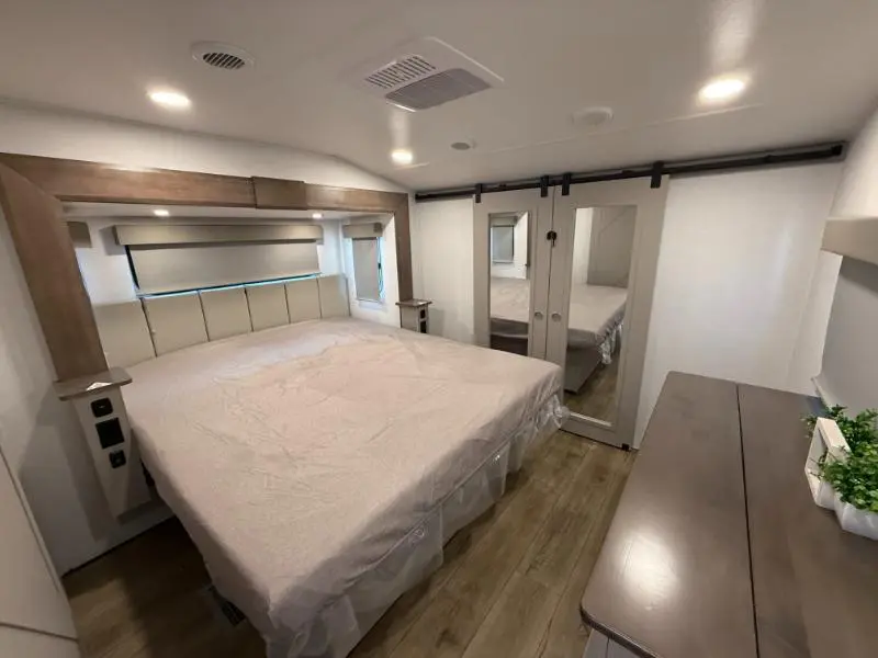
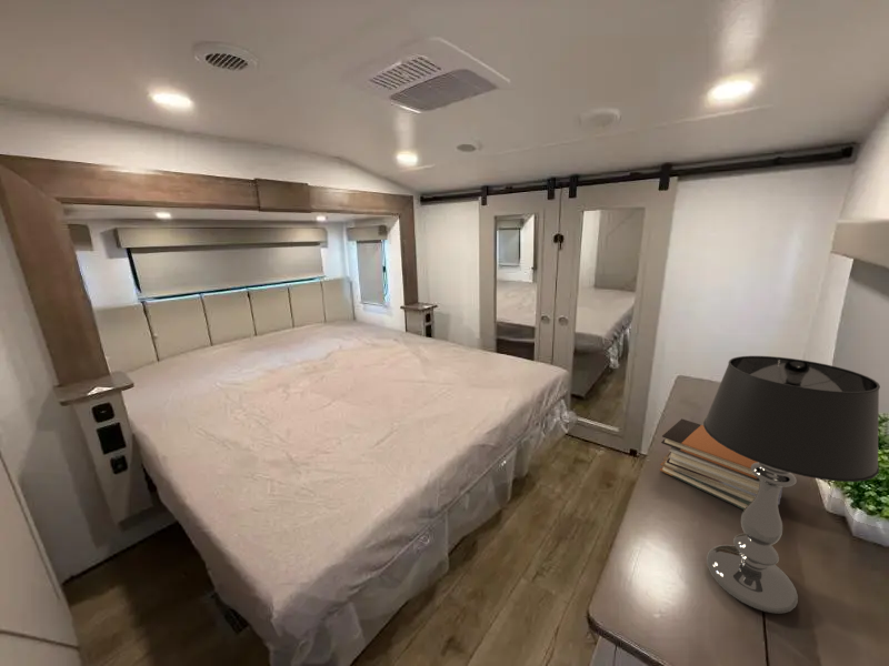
+ table lamp (769, 486)
+ book stack (720, 463)
